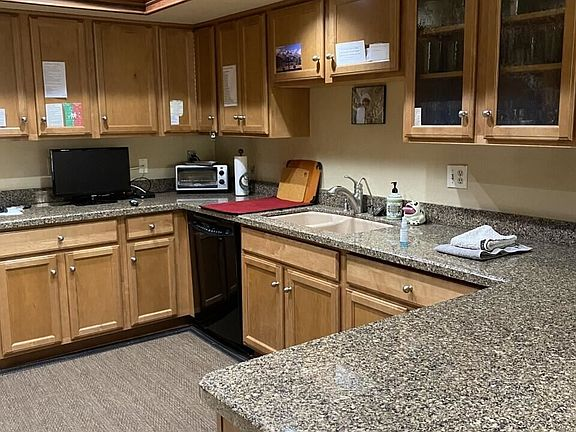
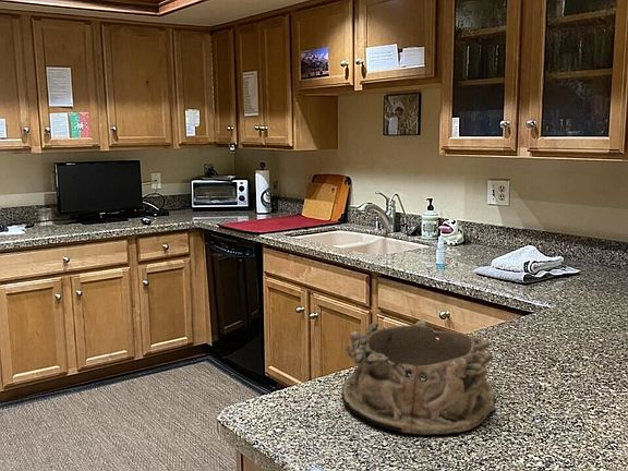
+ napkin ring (416, 365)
